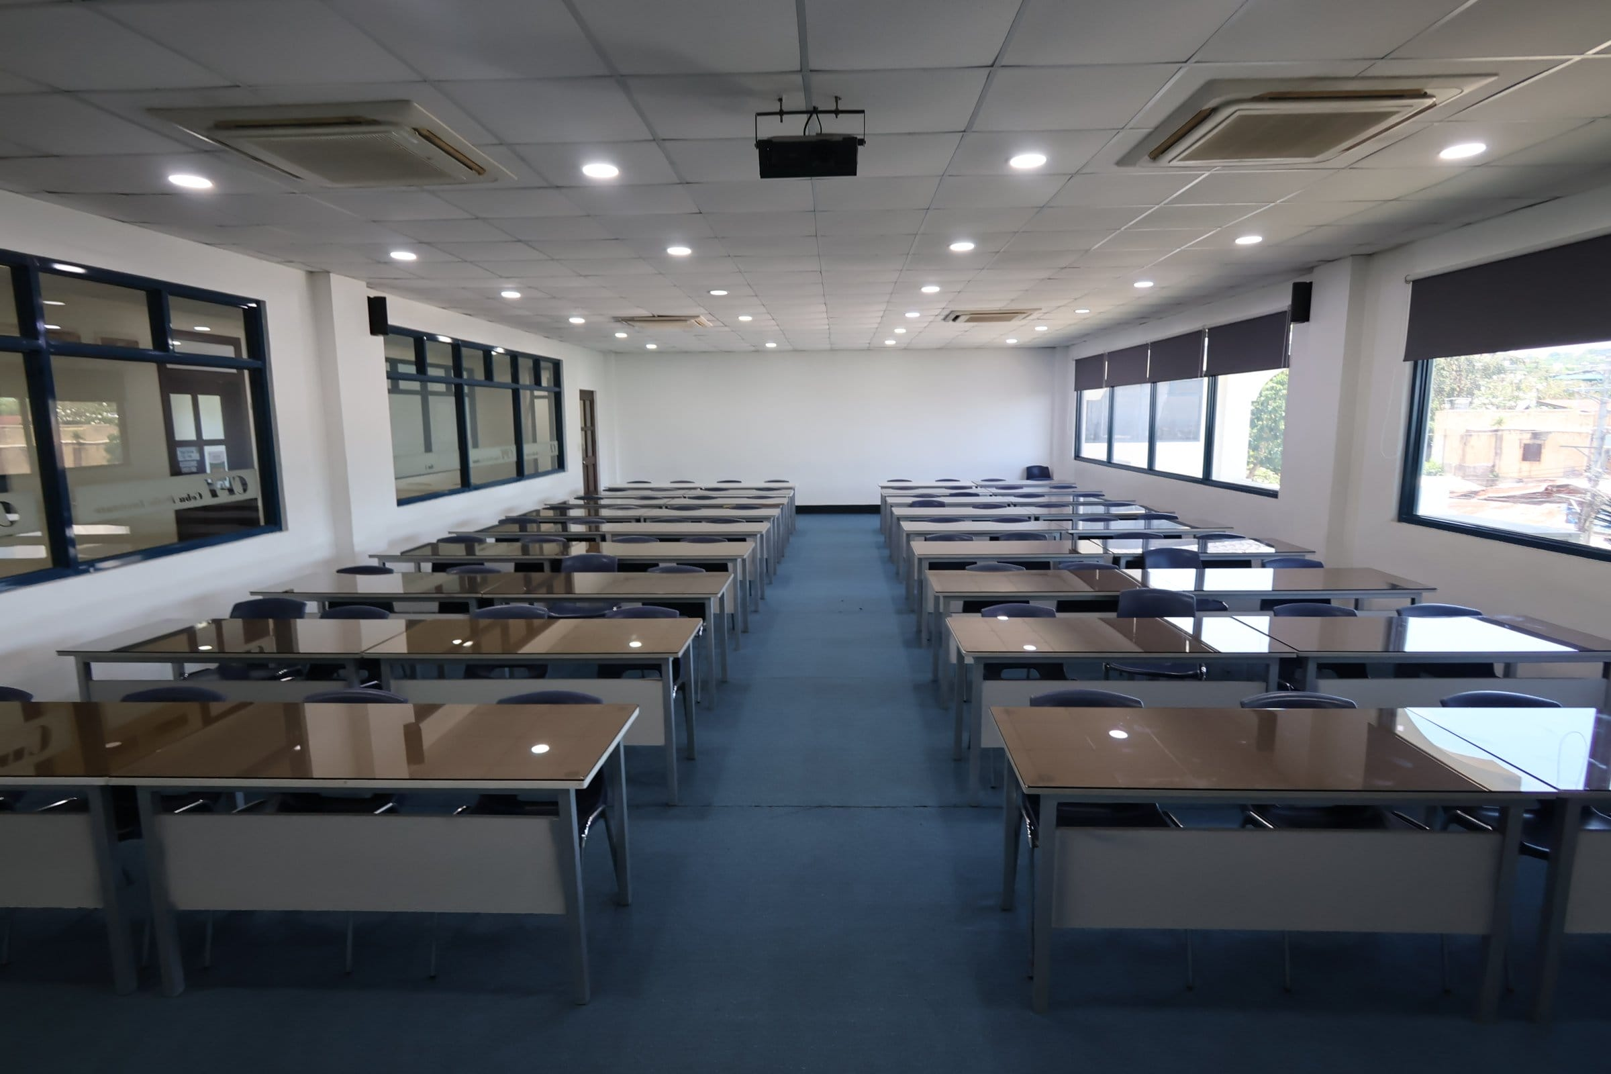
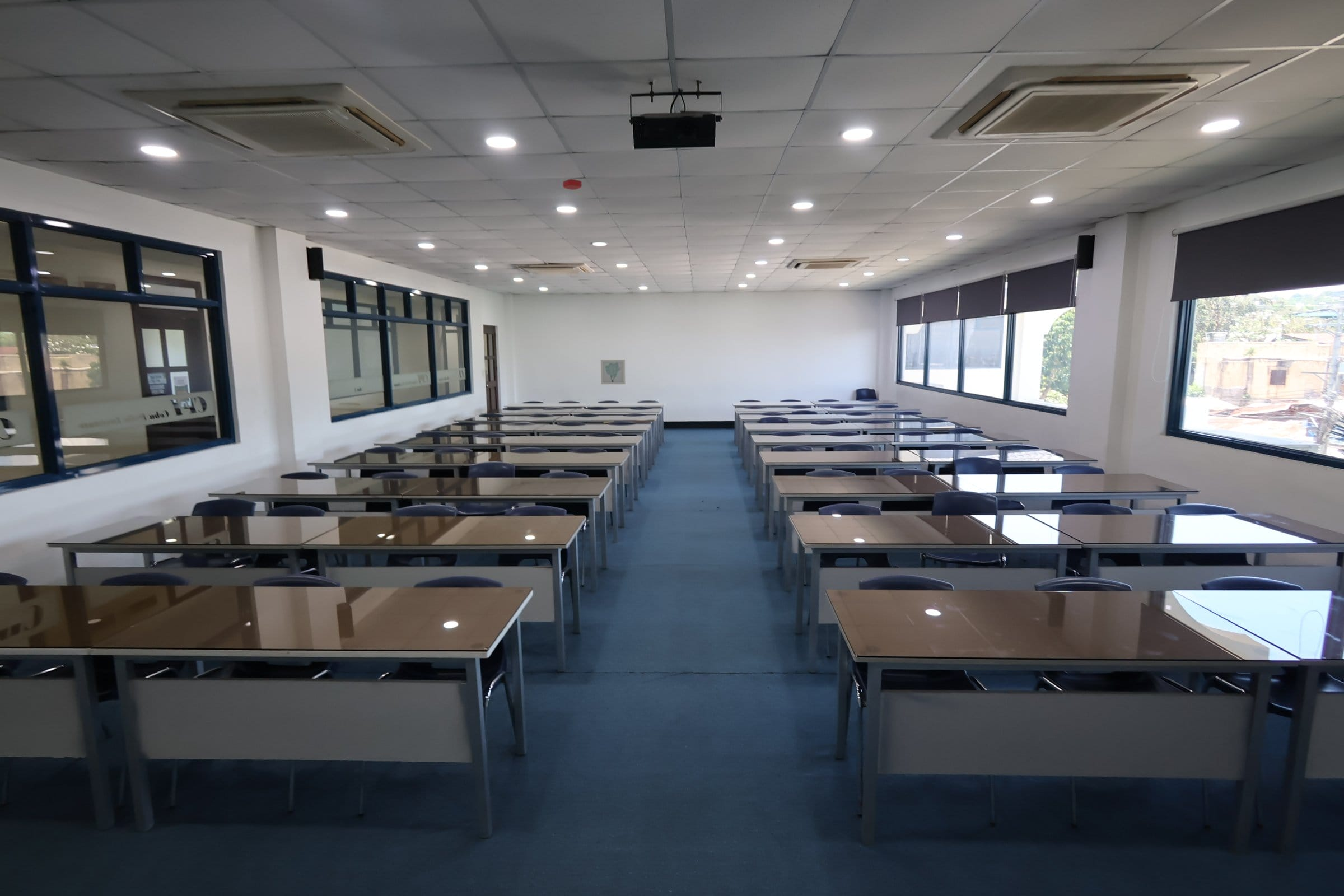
+ smoke detector (572, 184)
+ wall art (613, 372)
